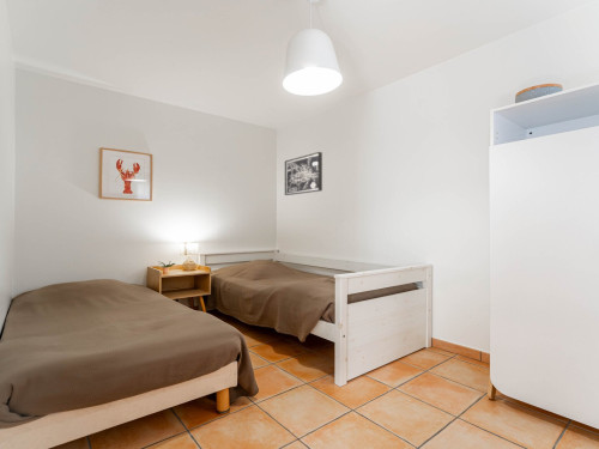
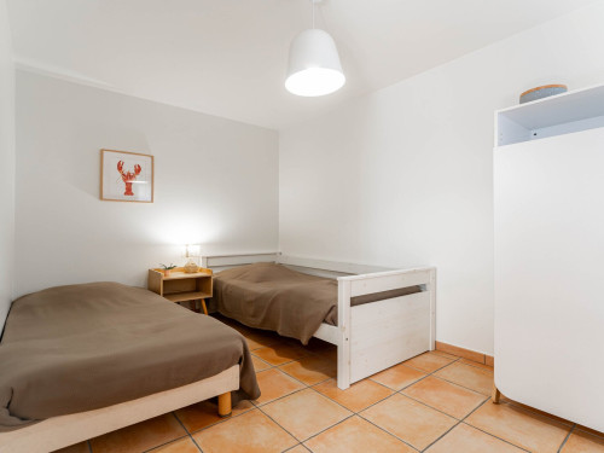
- wall art (302, 175)
